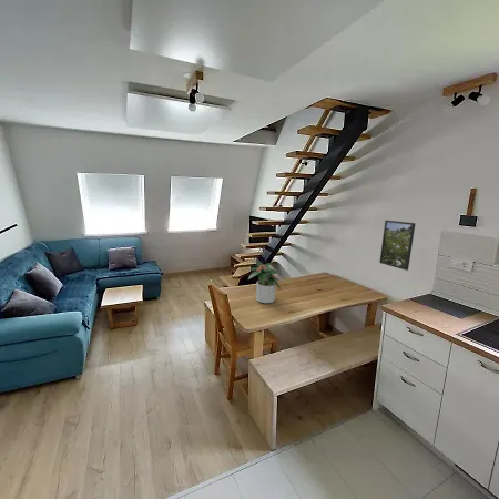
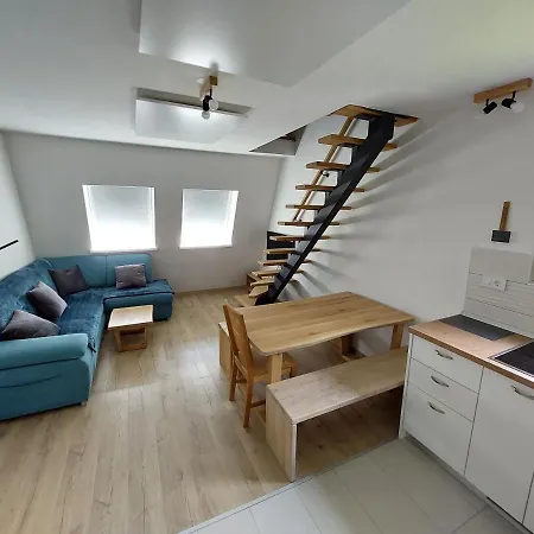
- potted plant (264, 282)
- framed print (396, 244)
